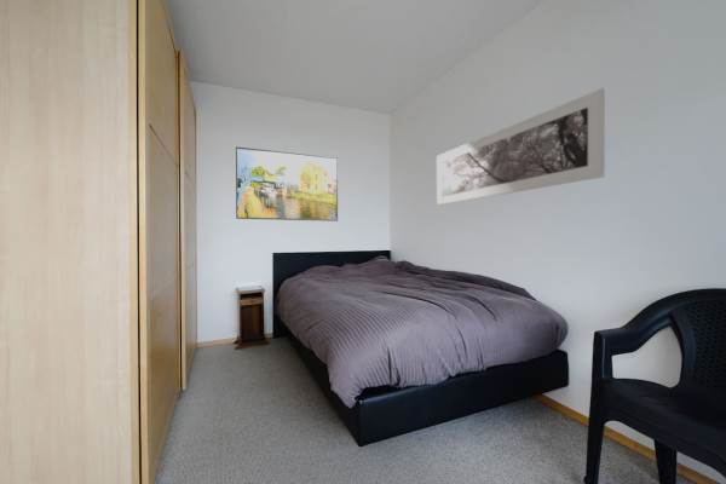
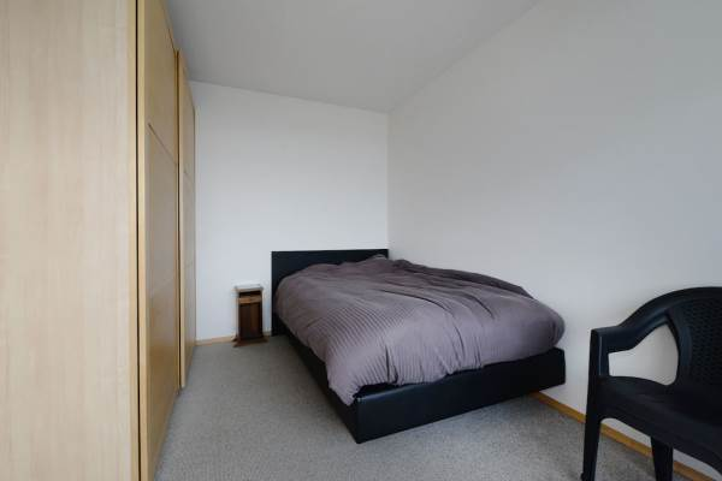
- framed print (496, 163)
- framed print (289, 186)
